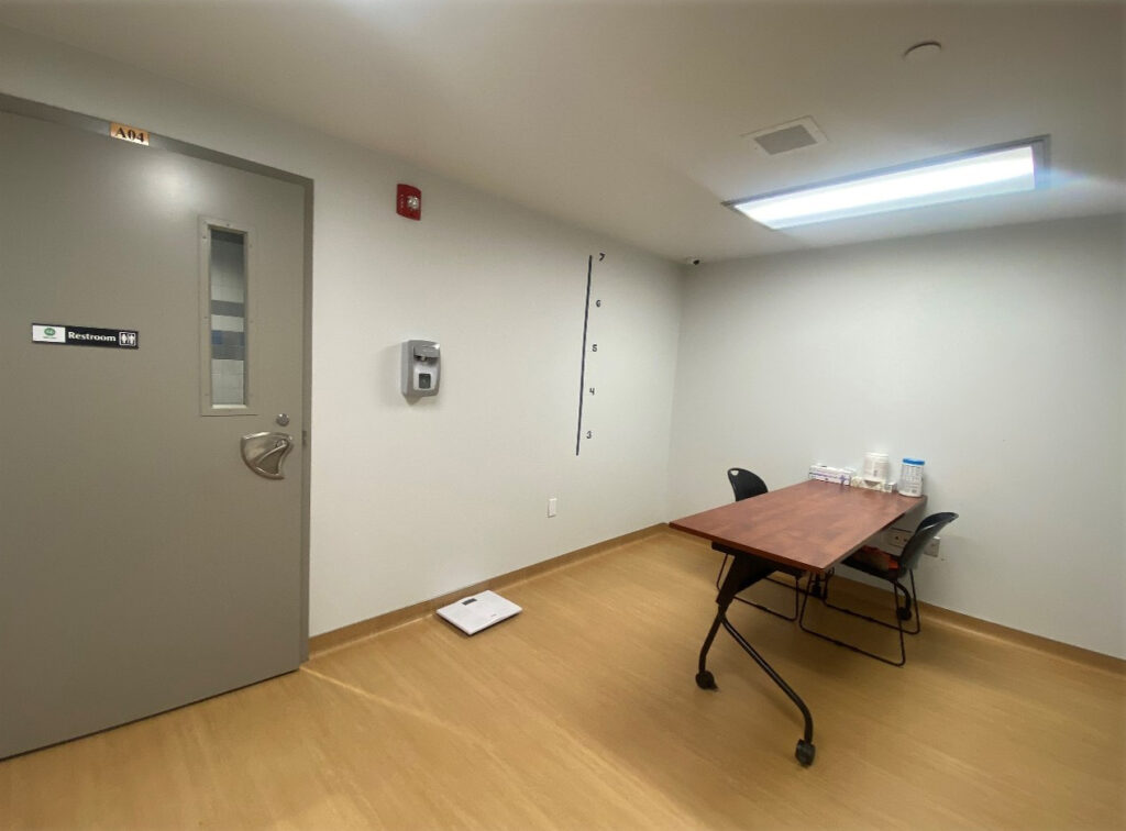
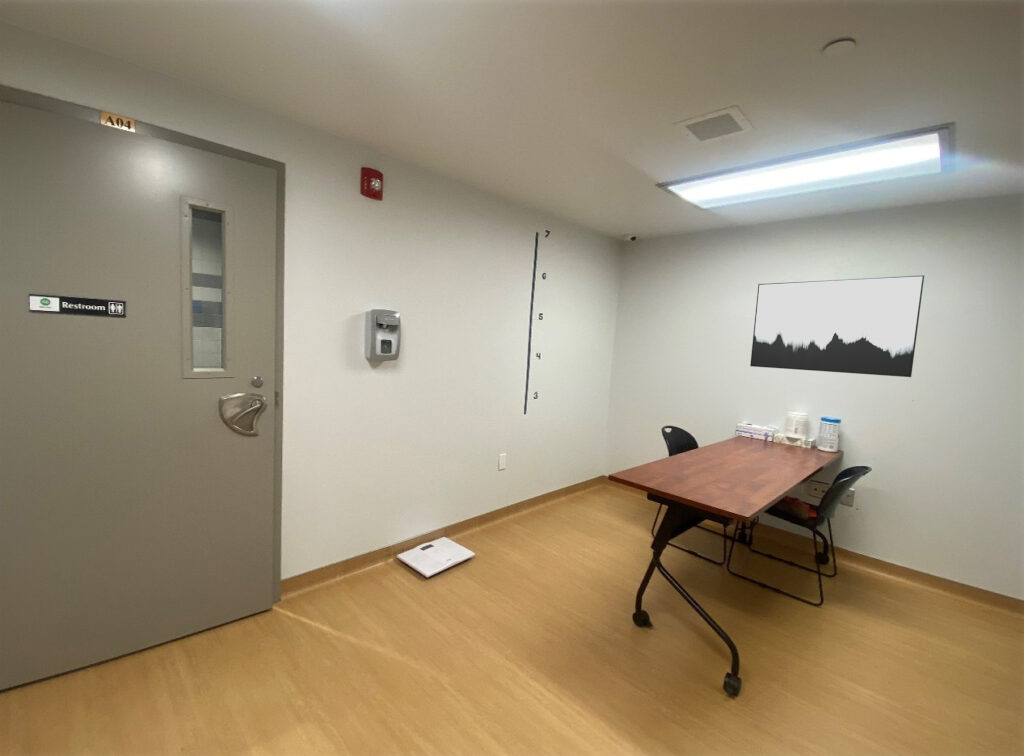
+ wall art (827, 326)
